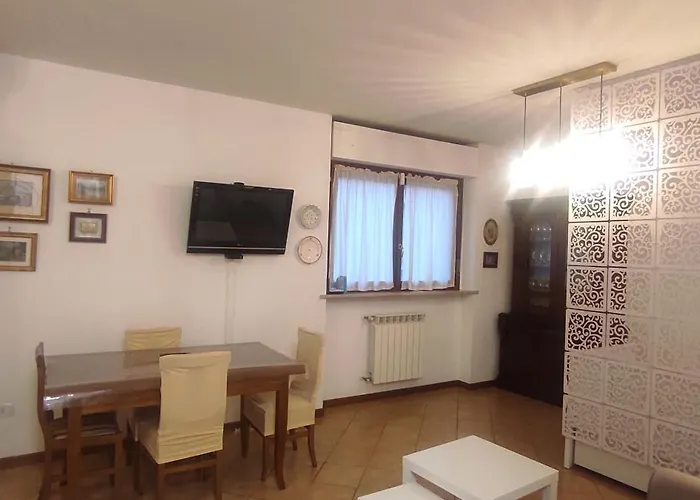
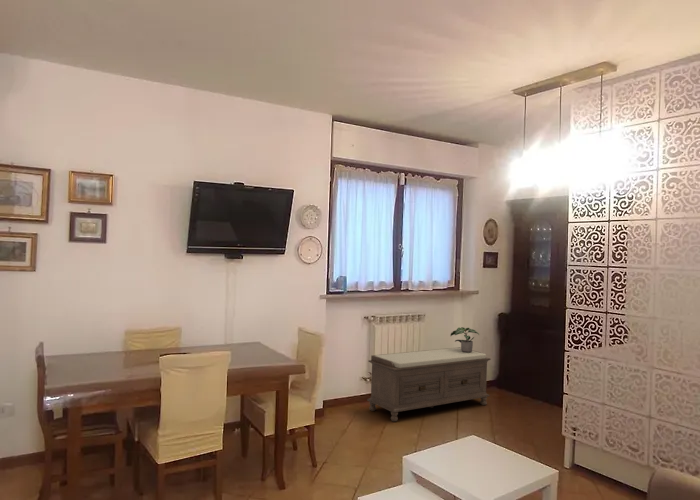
+ potted plant (464, 340)
+ bench (430, 380)
